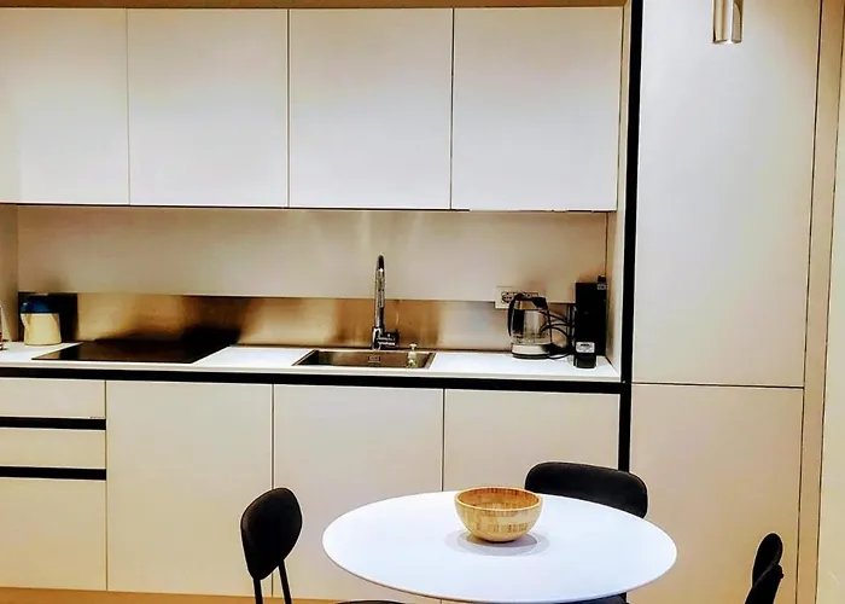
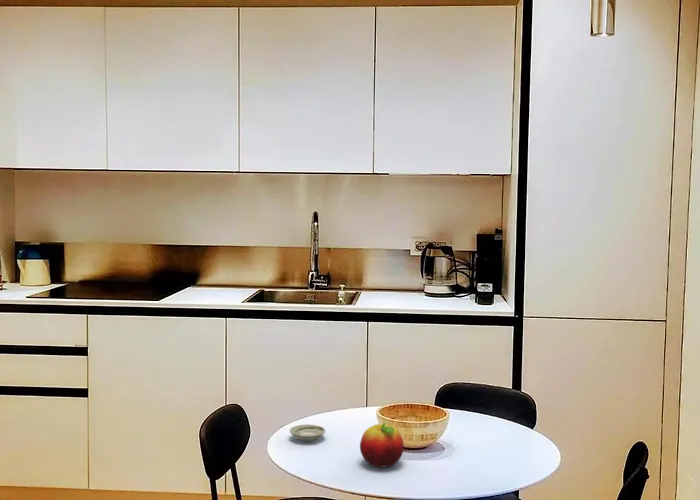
+ saucer (307, 433)
+ fruit (381, 443)
